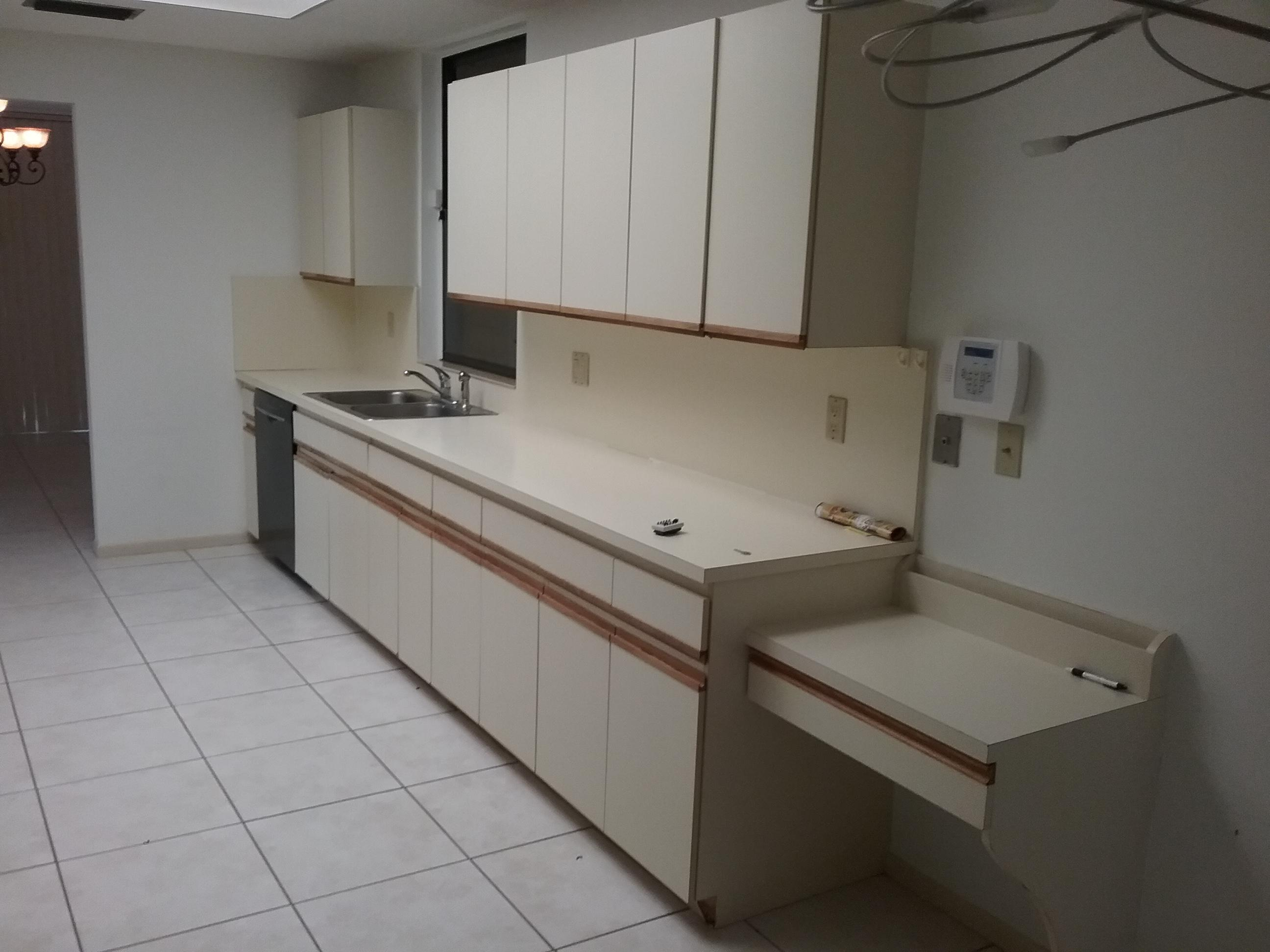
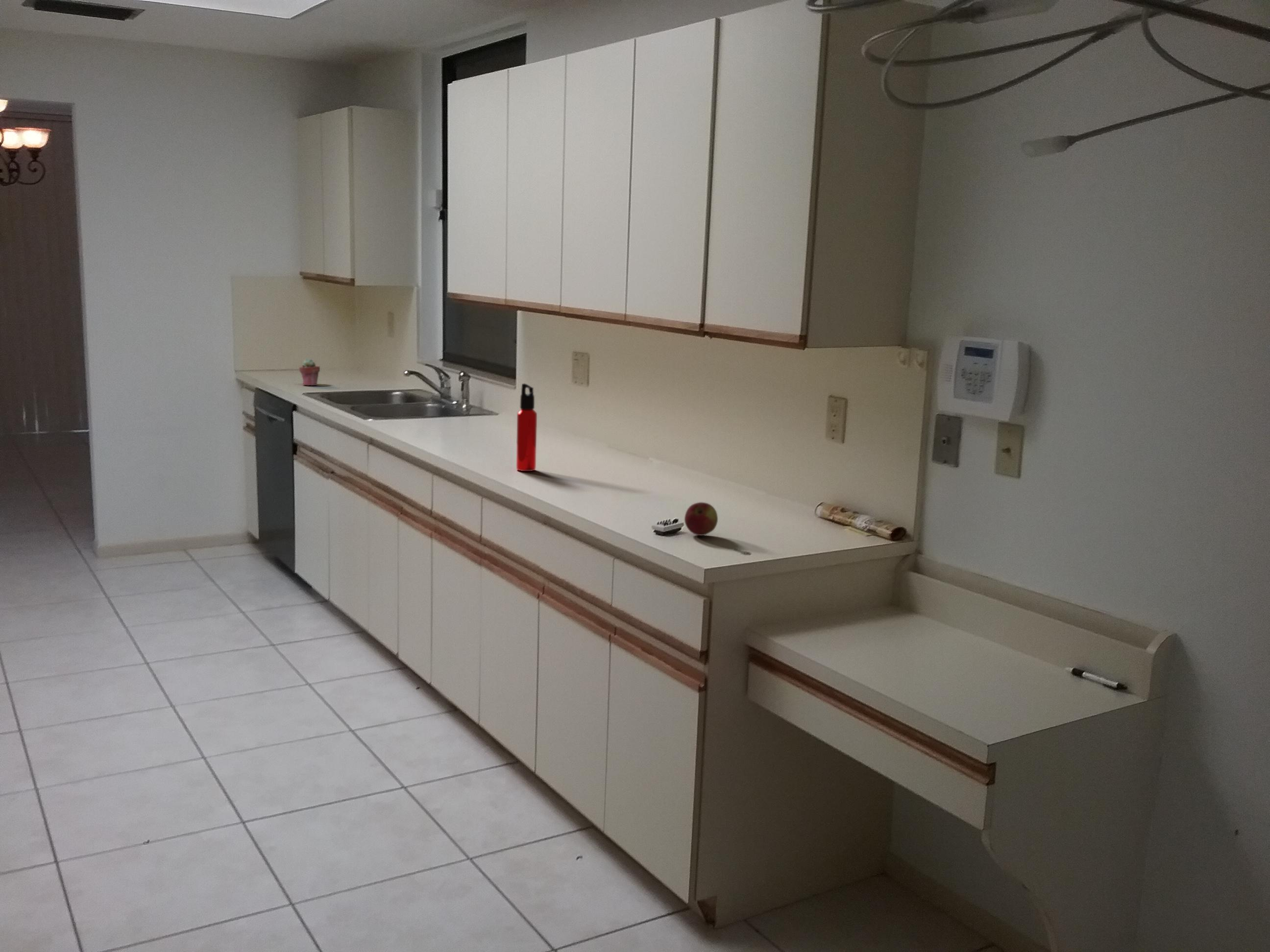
+ water bottle (527, 427)
+ potted succulent (310, 372)
+ apple (701, 519)
